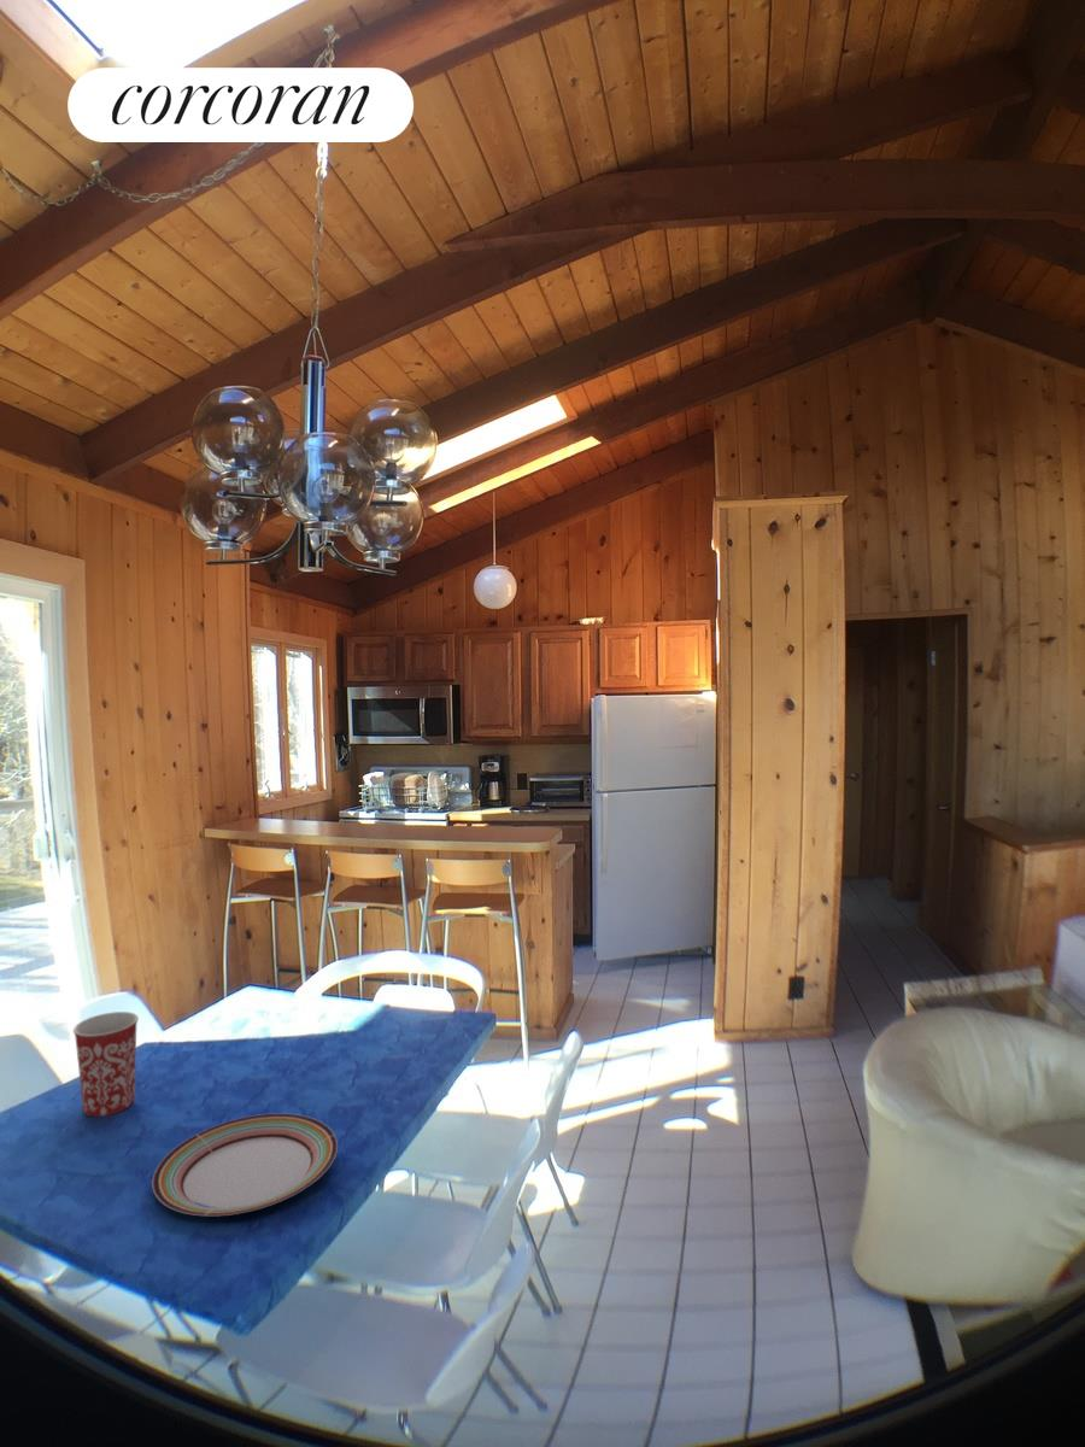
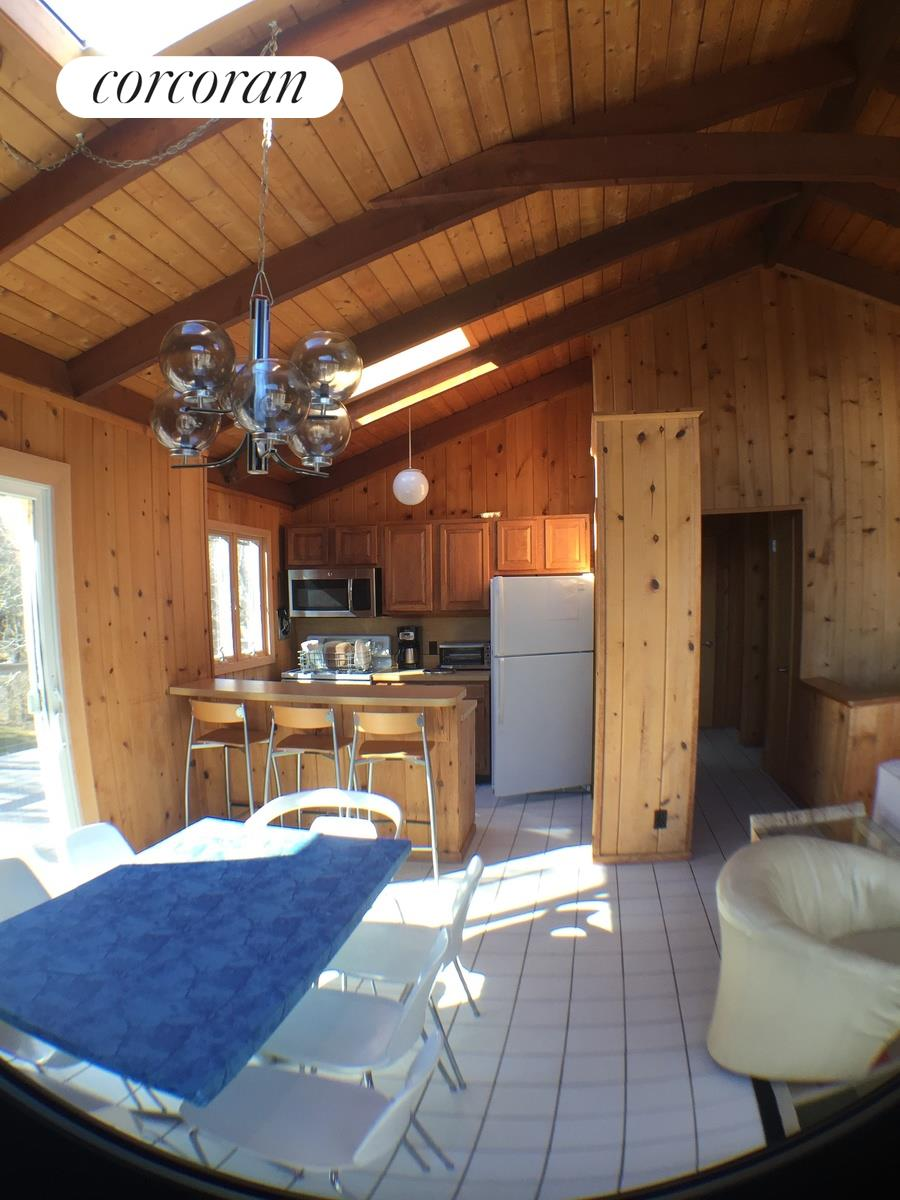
- mug (111, 1059)
- plate (248, 1166)
